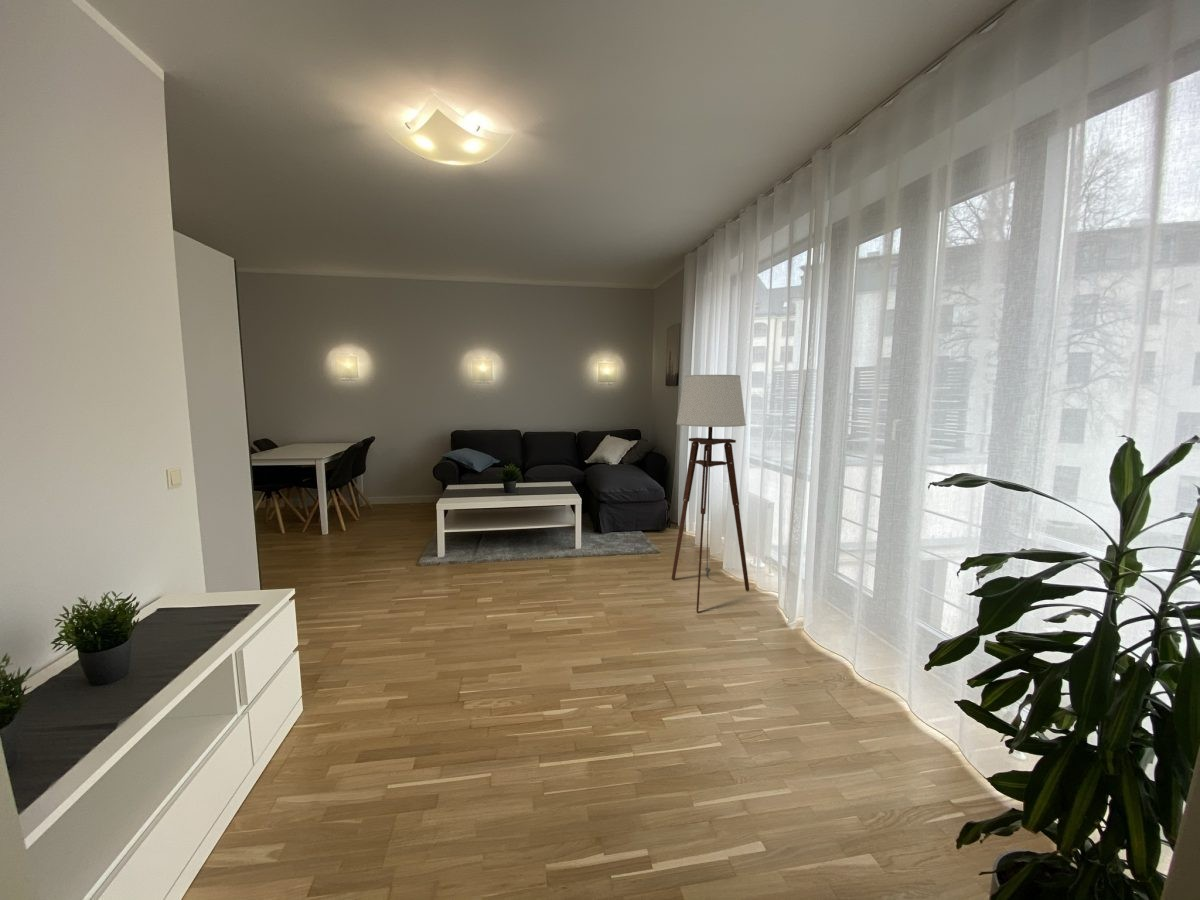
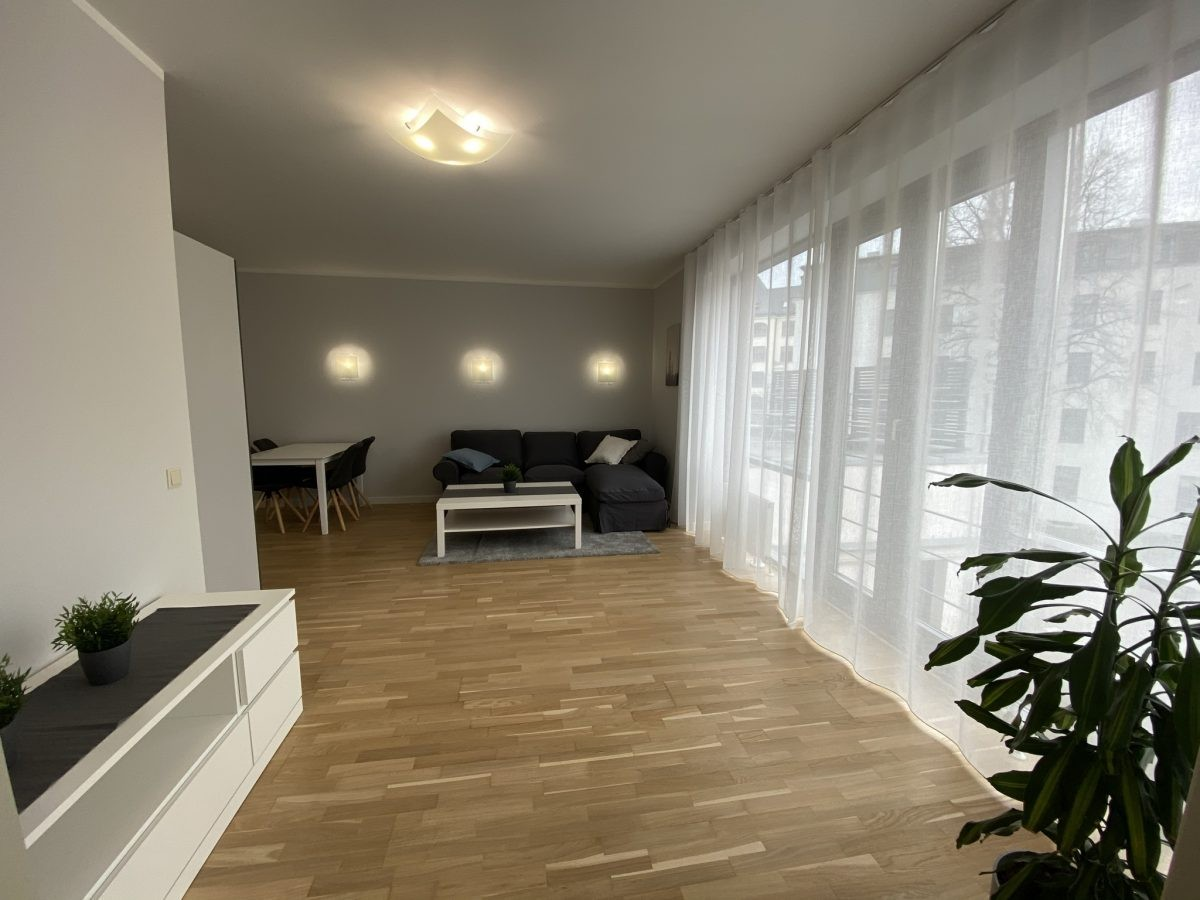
- floor lamp (708, 484)
